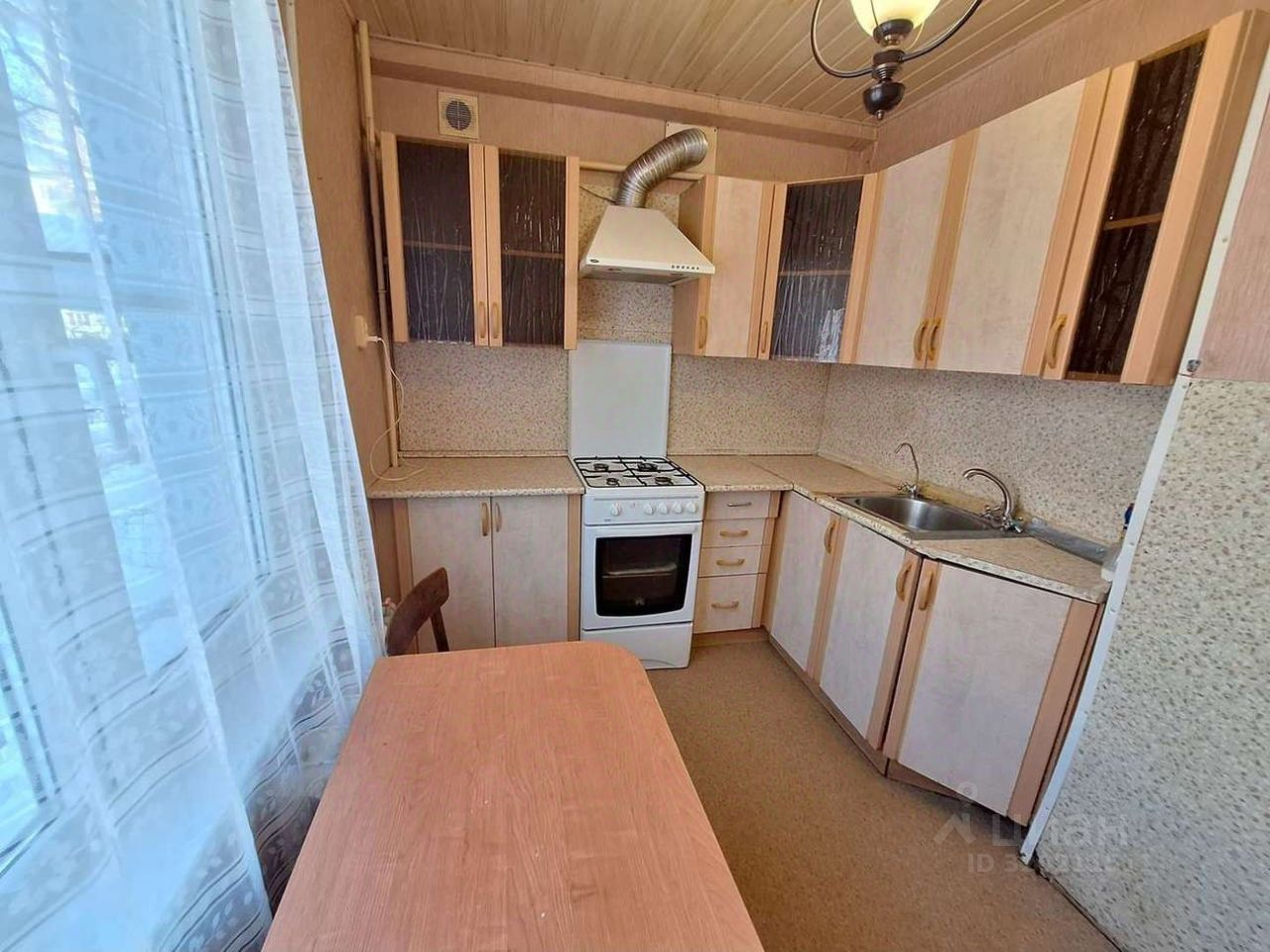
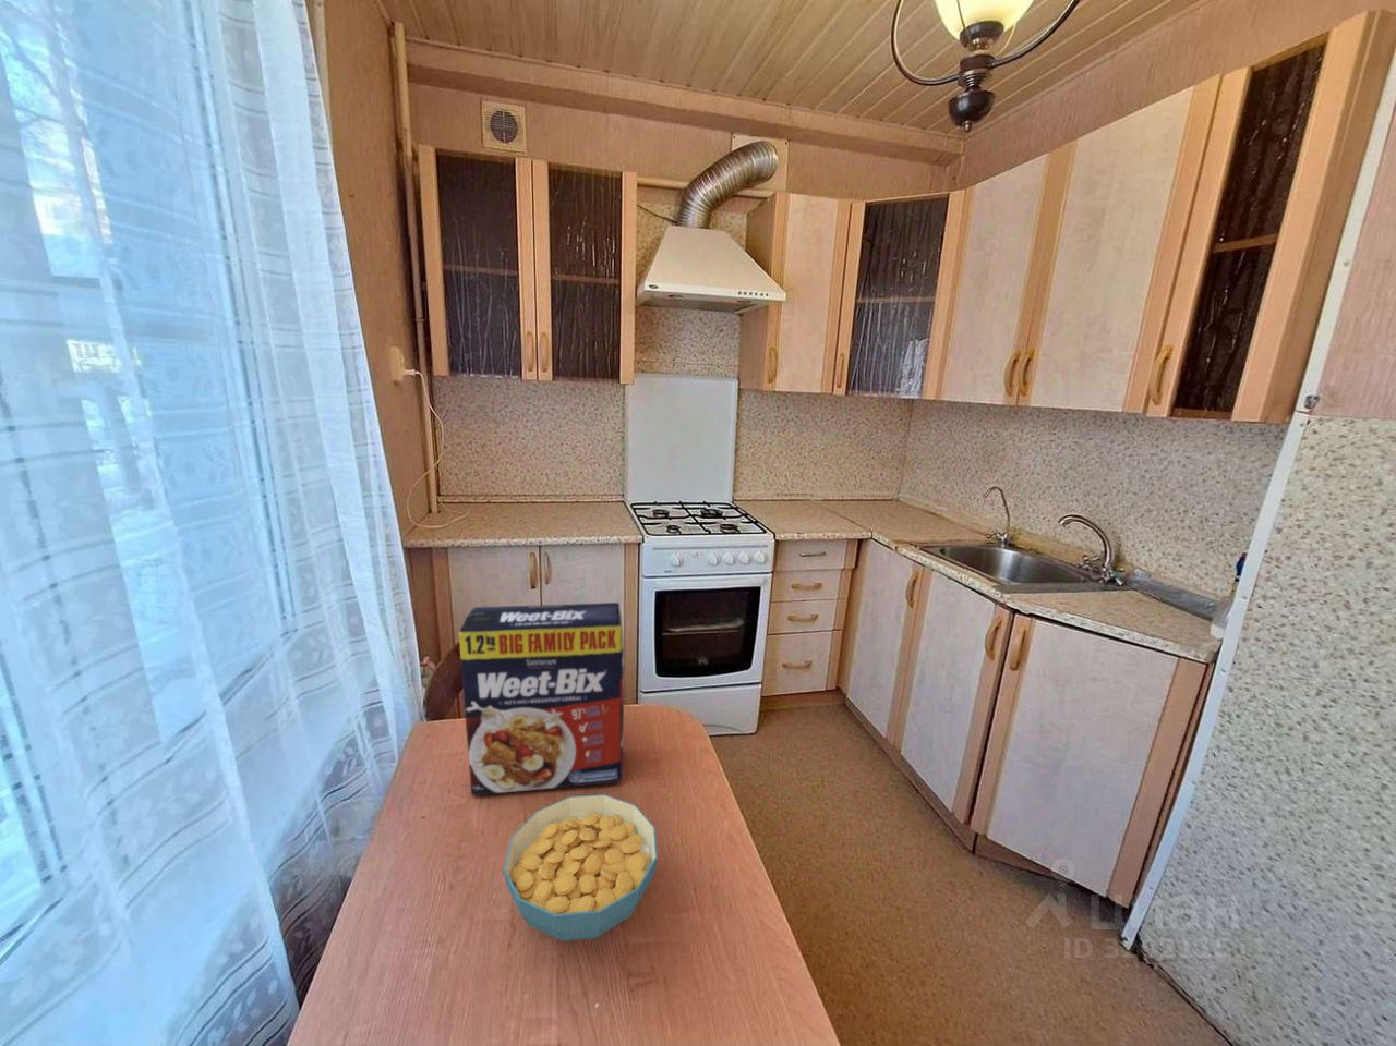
+ cereal box (547, 693)
+ cereal bowl (584, 877)
